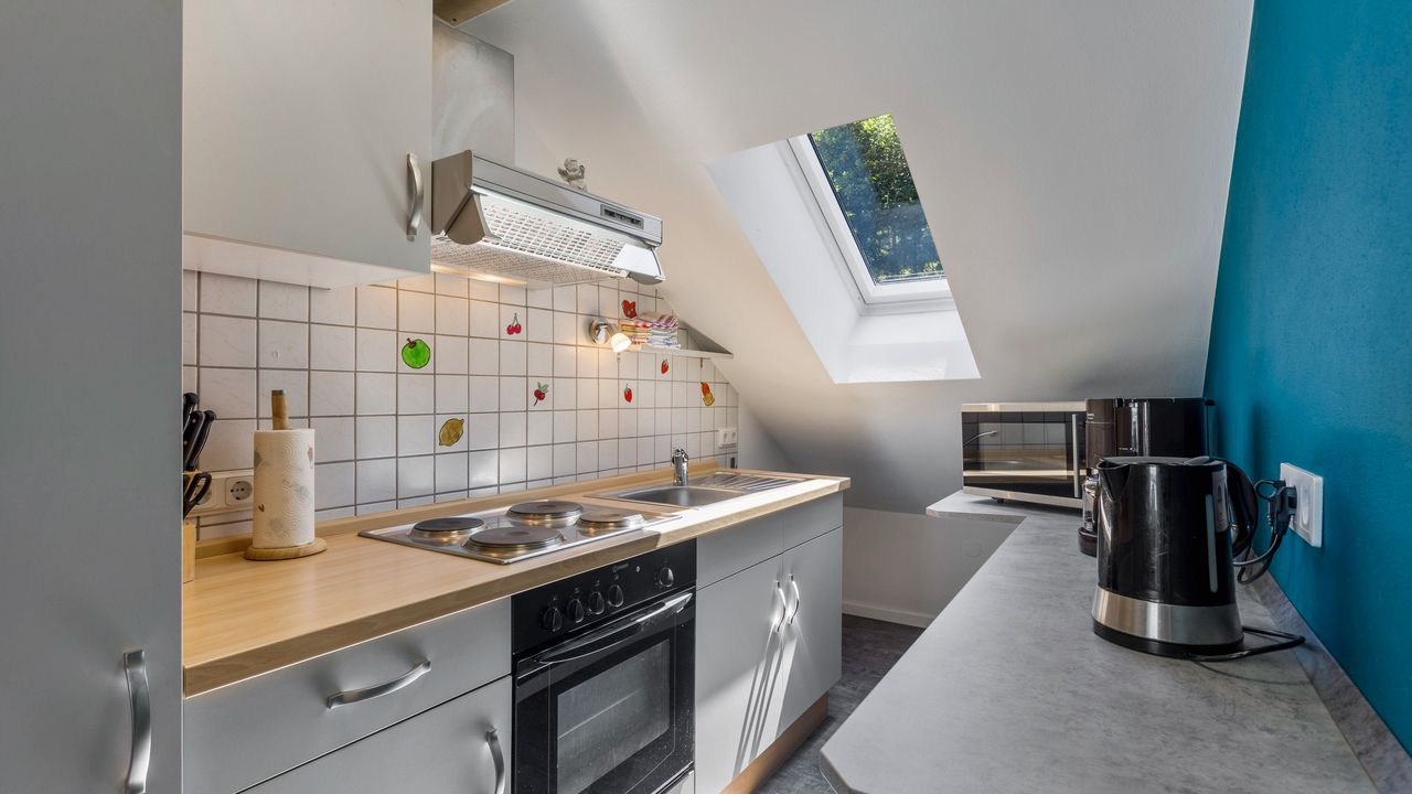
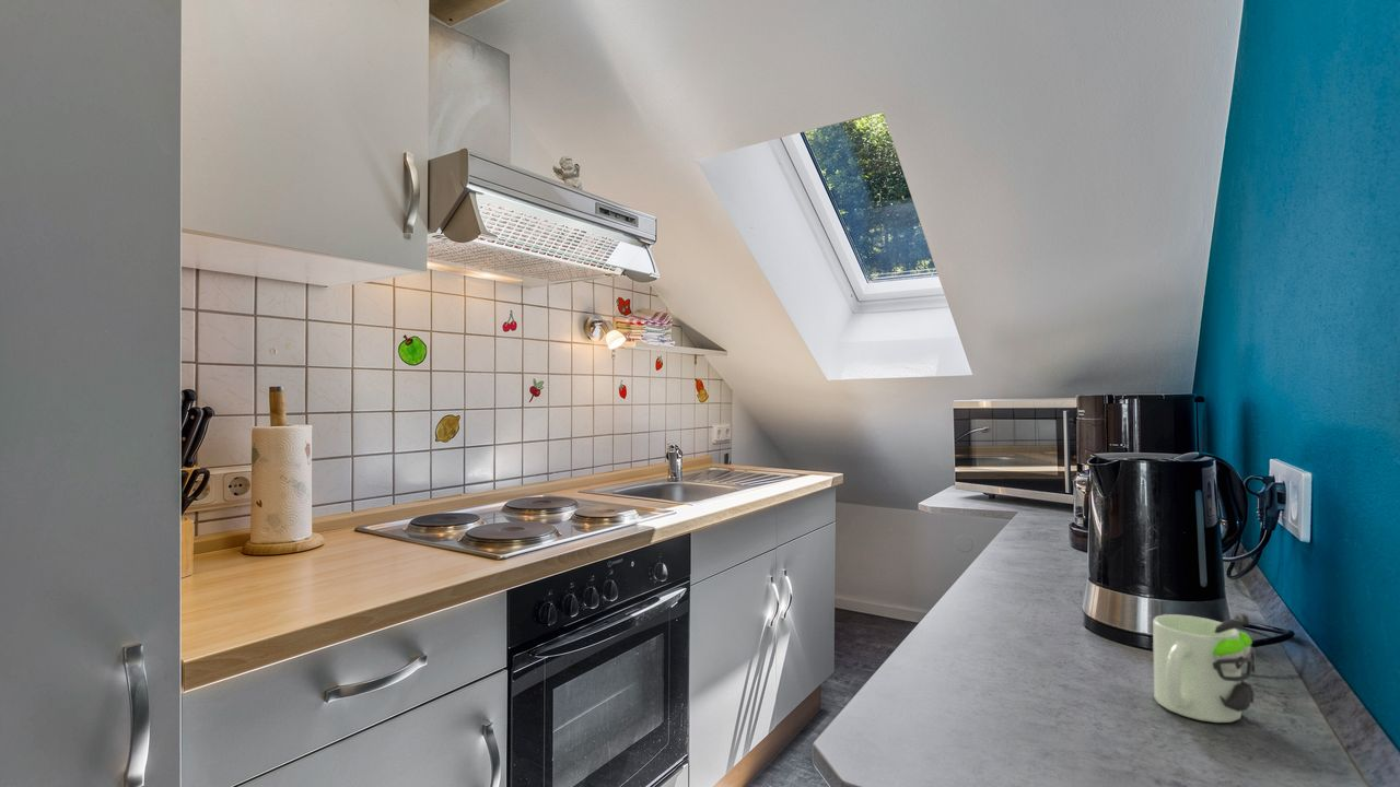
+ mug (1197, 661)
